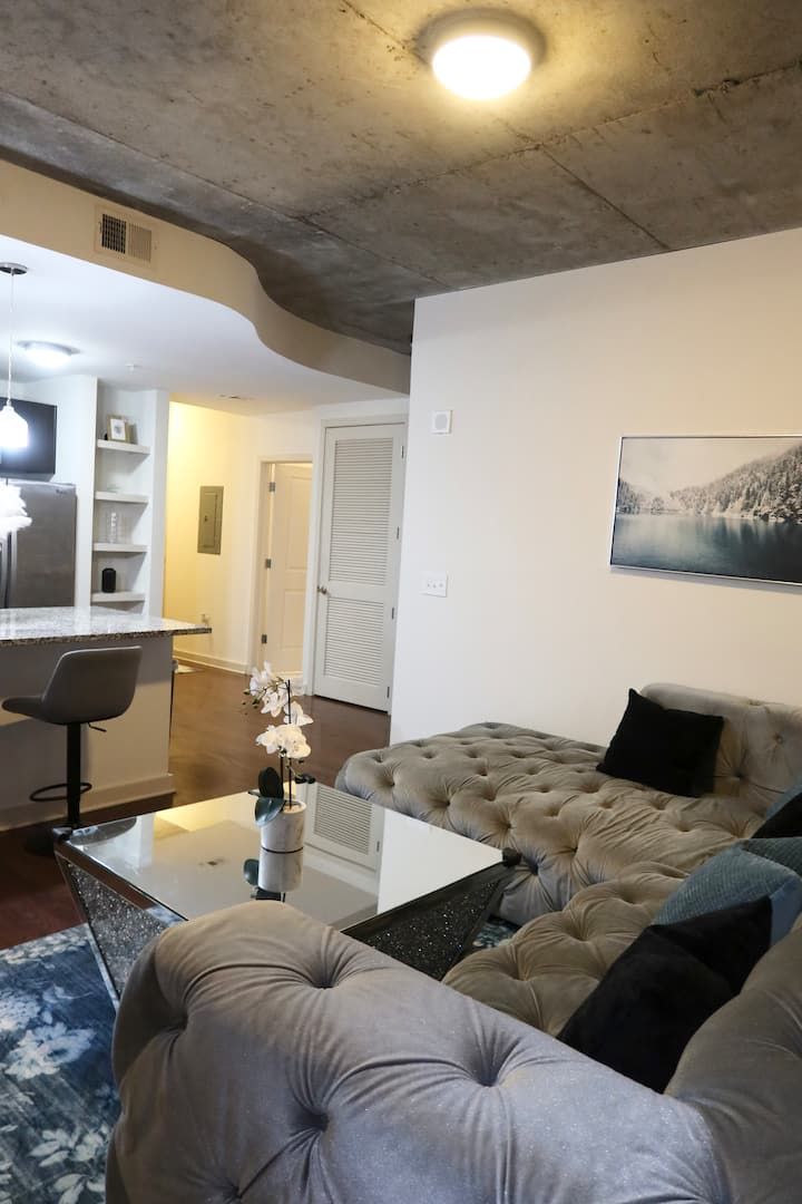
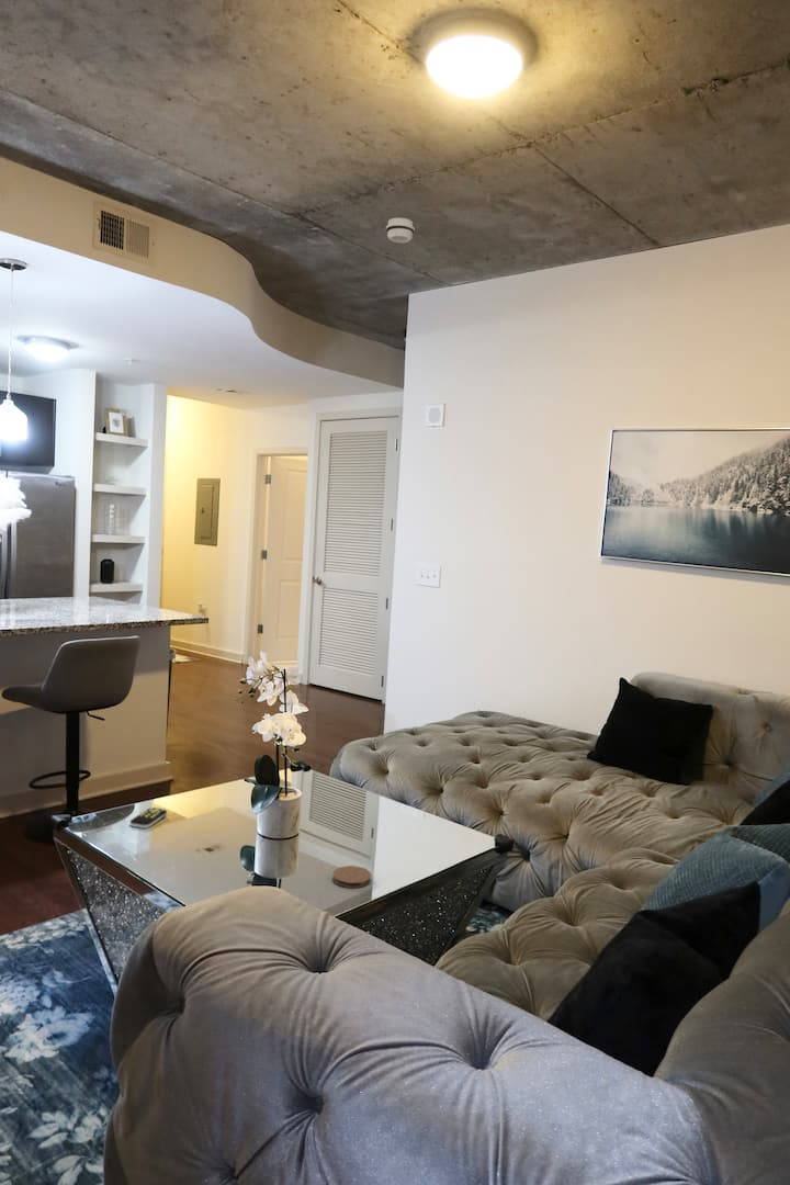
+ coaster (351, 877)
+ smoke detector (399, 230)
+ remote control (148, 817)
